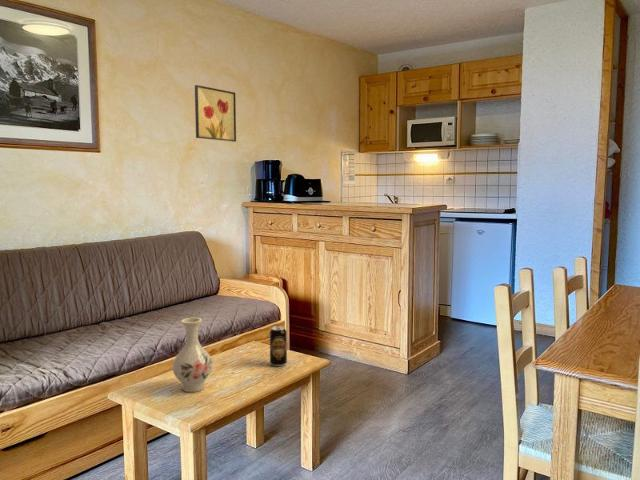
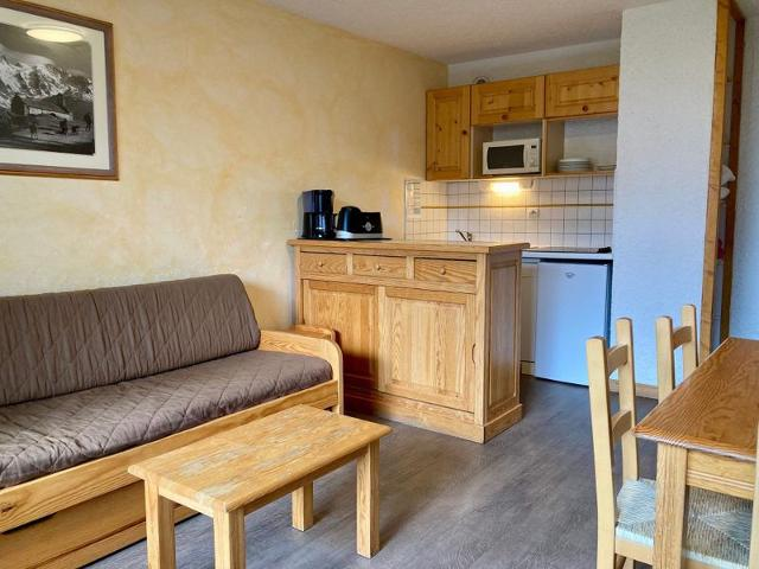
- beverage can (278, 346)
- wall art (215, 114)
- vase (192, 354)
